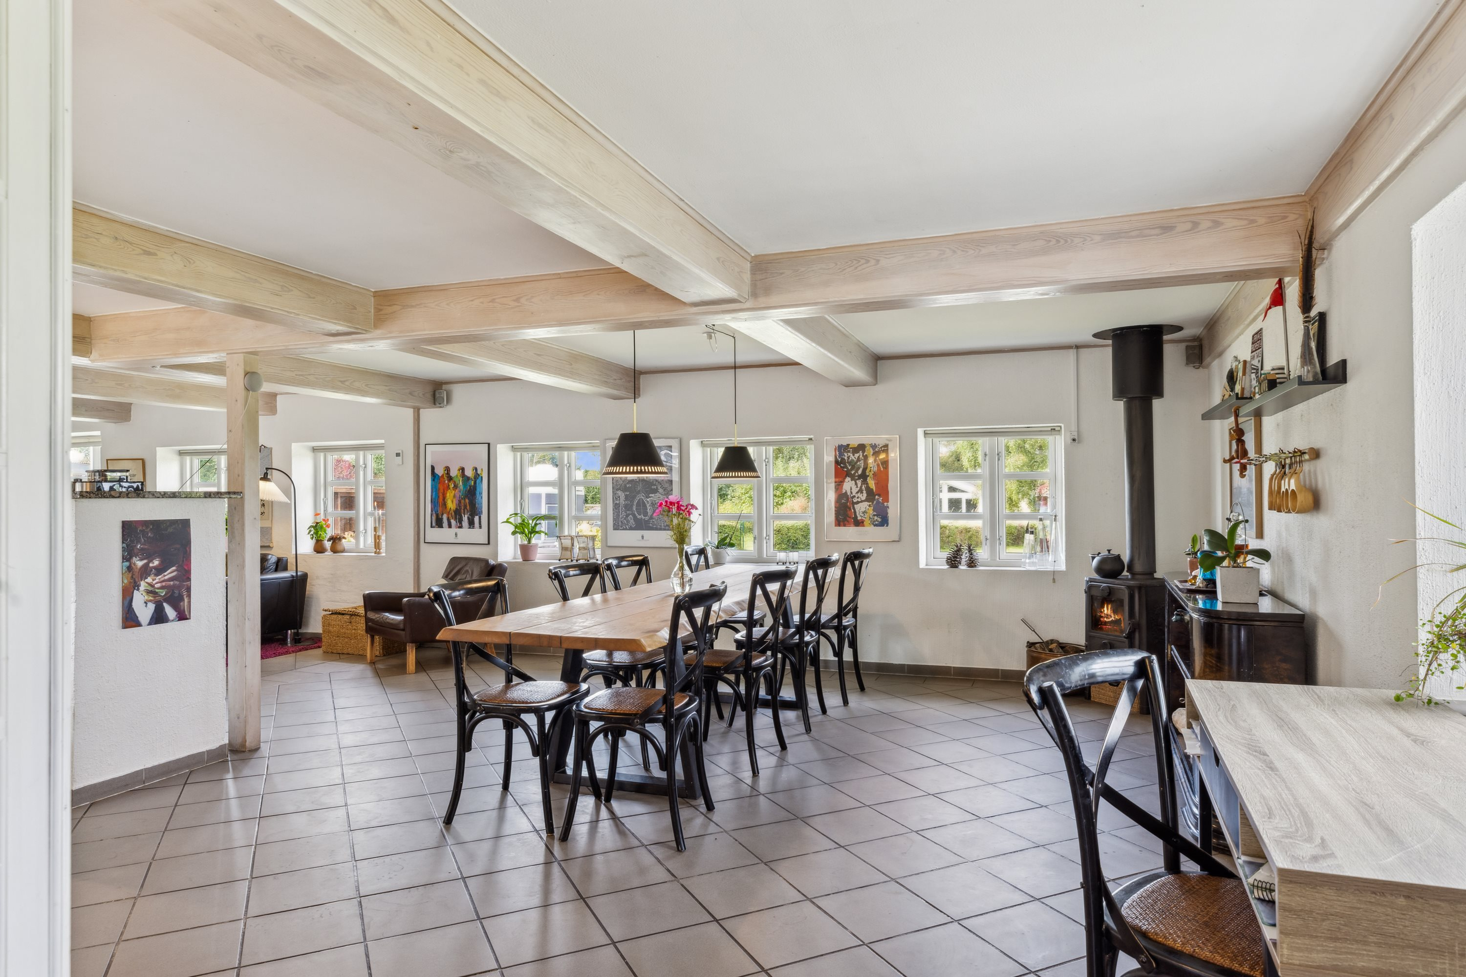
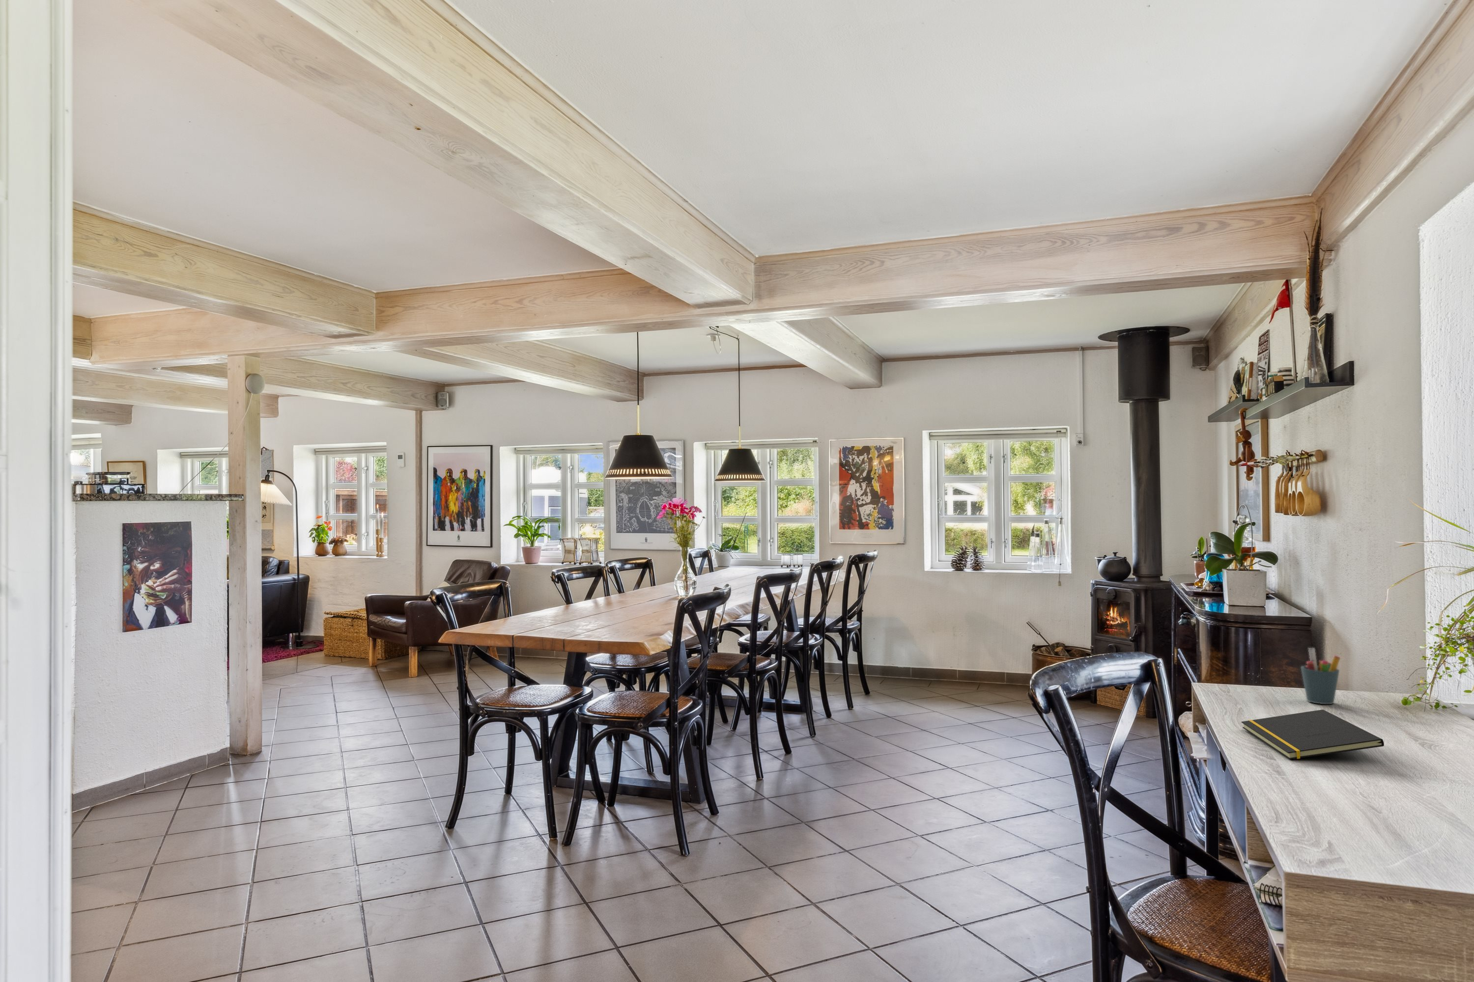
+ notepad (1307, 733)
+ pen holder (1320, 676)
